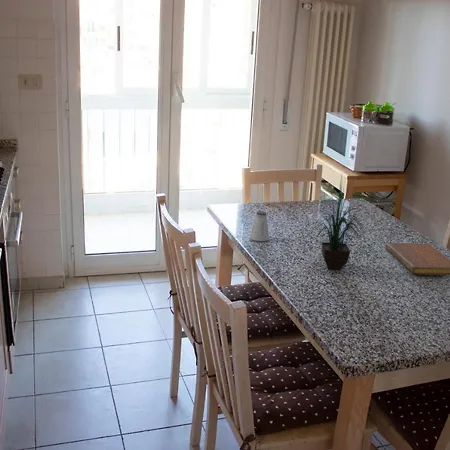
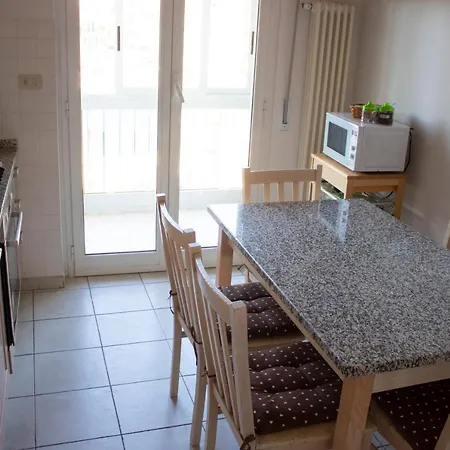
- potted plant (341, 218)
- notebook (421, 258)
- saltshaker (260, 225)
